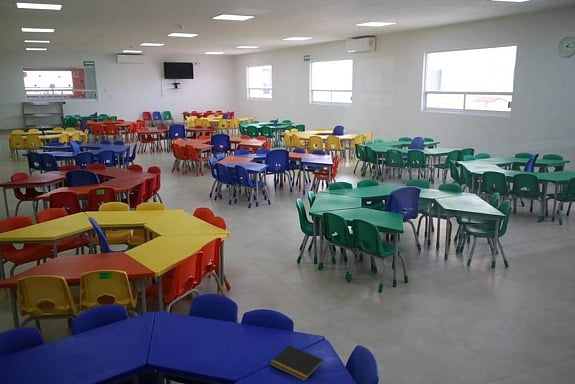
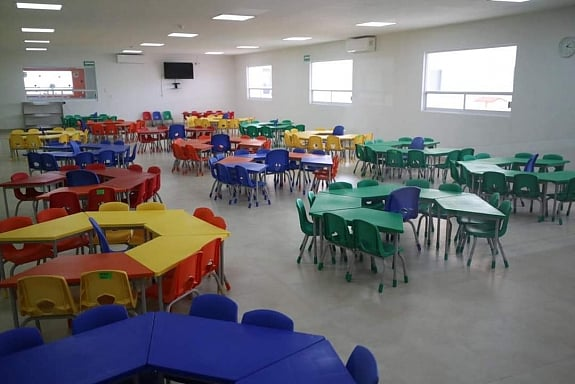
- notepad (296, 362)
